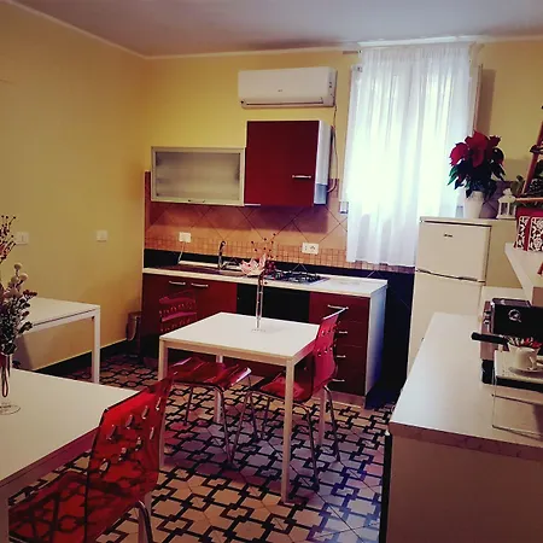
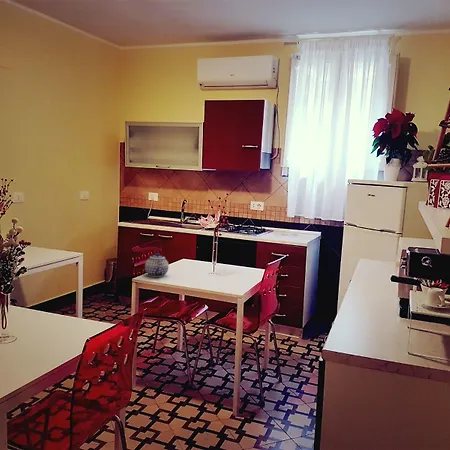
+ teapot (156, 264)
